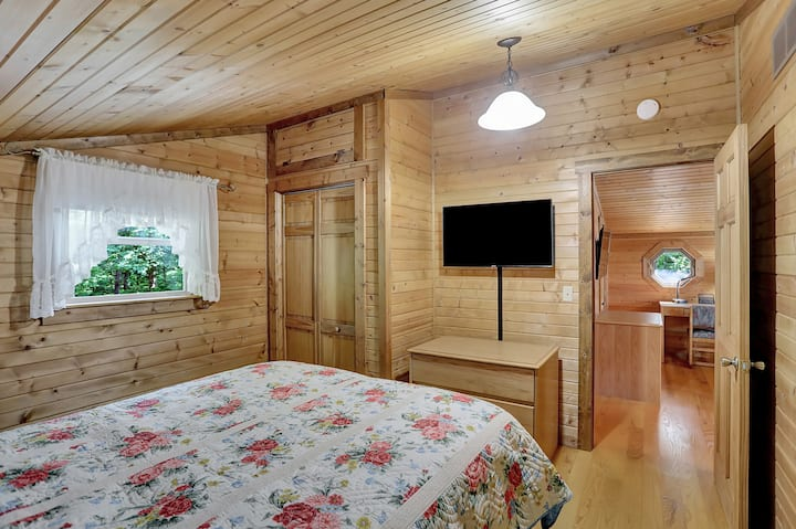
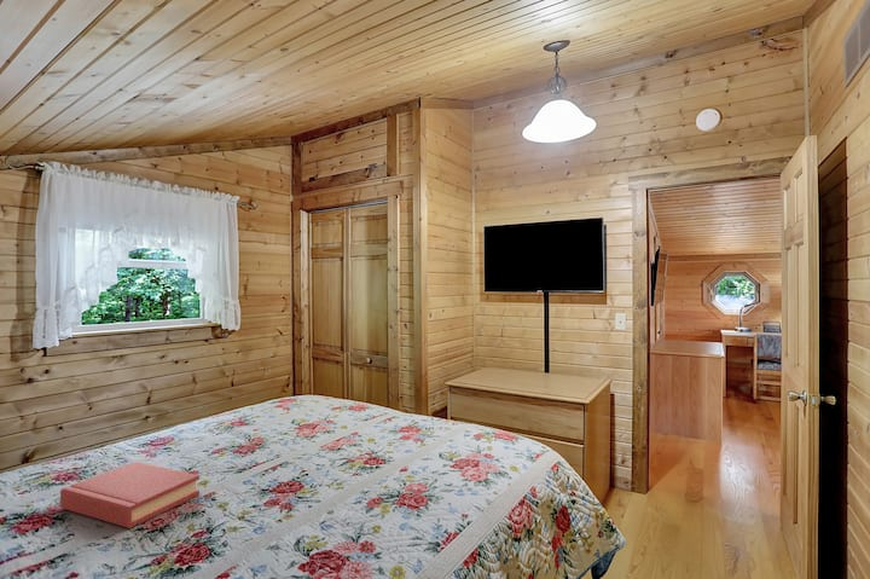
+ hardback book (132, 491)
